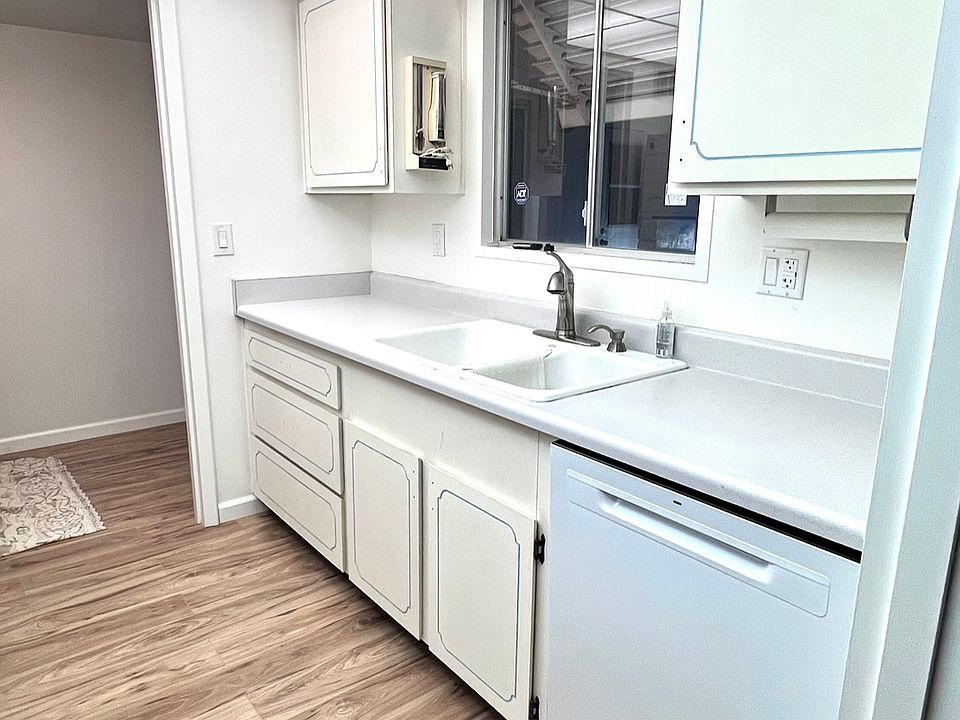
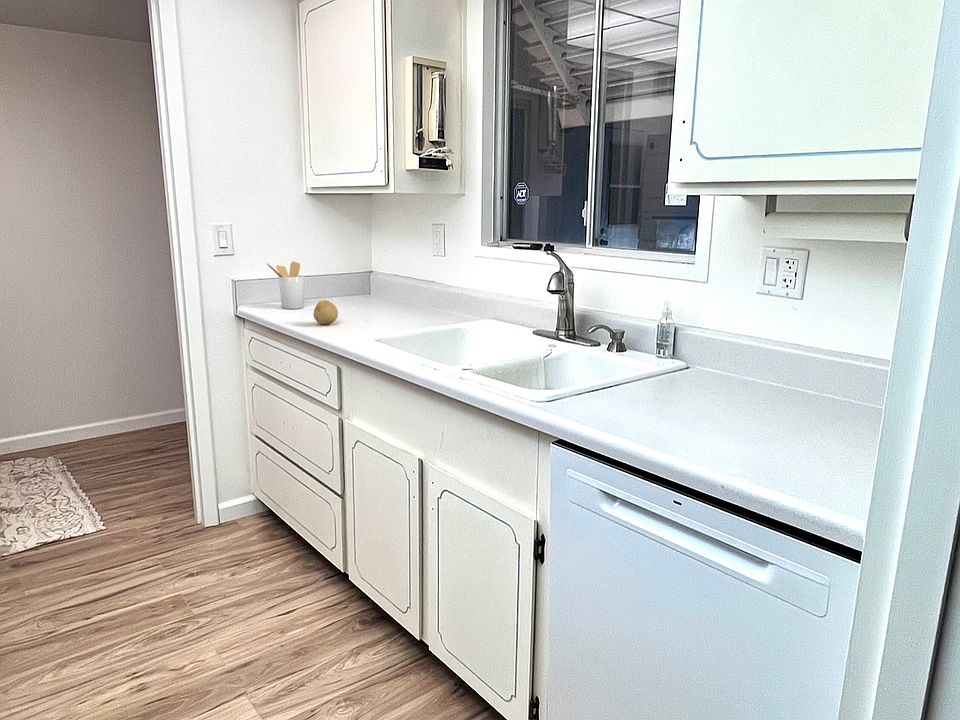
+ fruit (326, 312)
+ utensil holder (285, 284)
